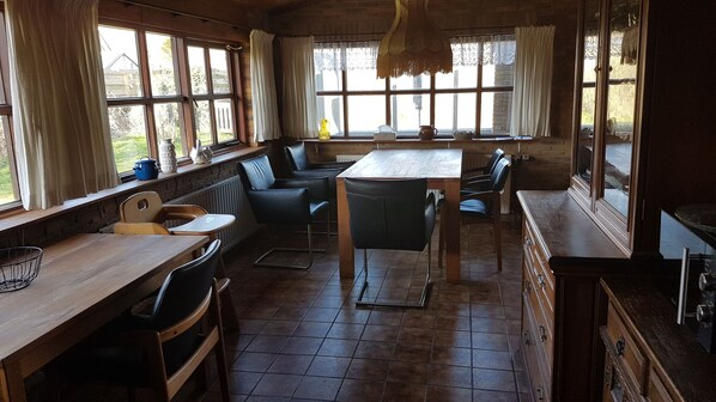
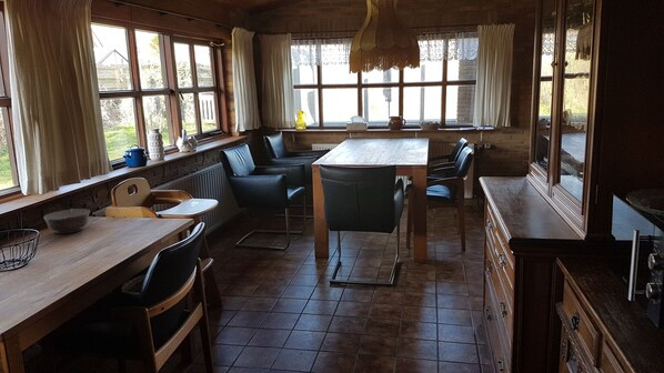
+ bowl (68, 222)
